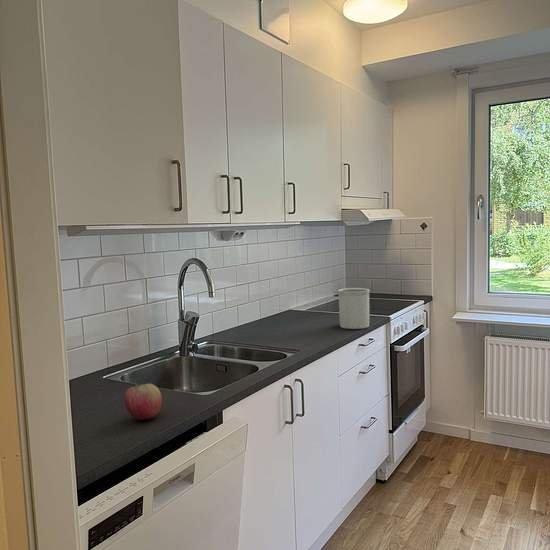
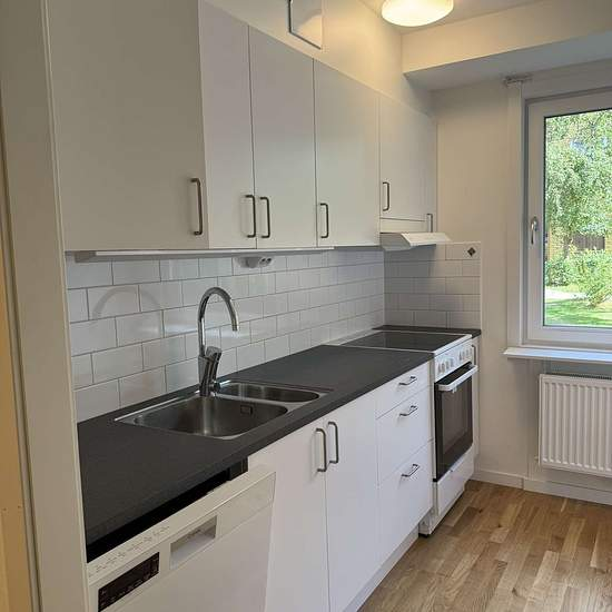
- apple (143, 400)
- utensil holder (354, 308)
